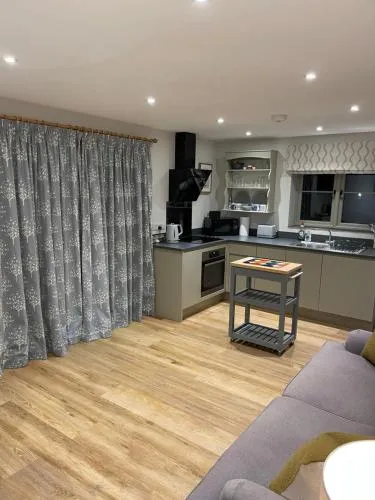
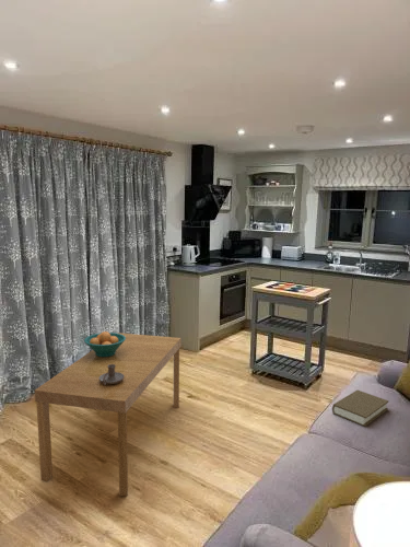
+ fruit bowl (105, 342)
+ dining table (120, 398)
+ candle holder (109, 374)
+ book (360, 406)
